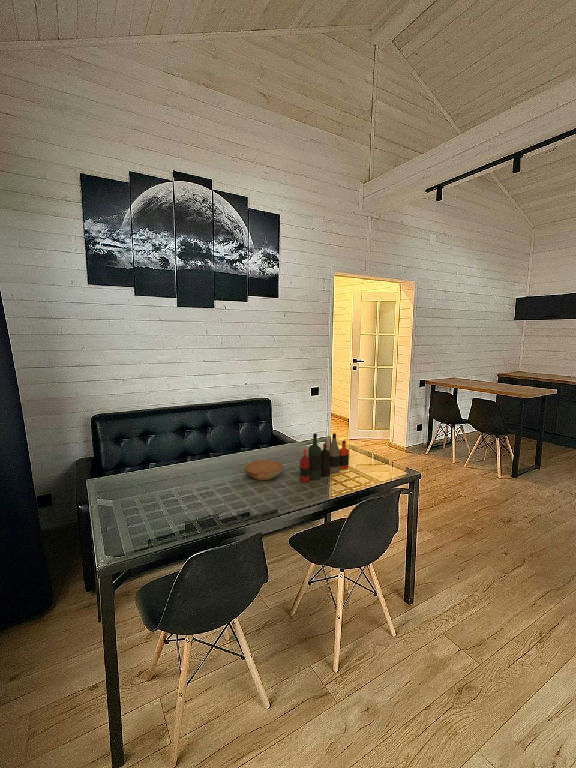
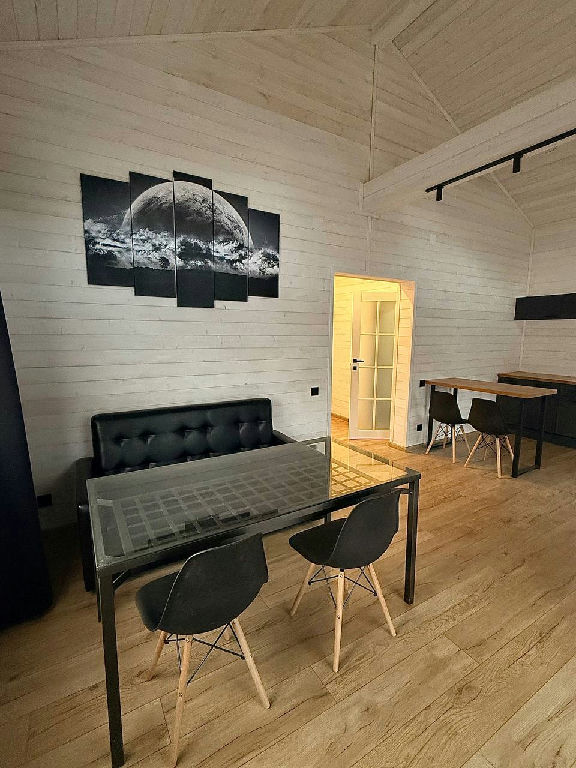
- bowl (264, 471)
- bottle collection (325, 452)
